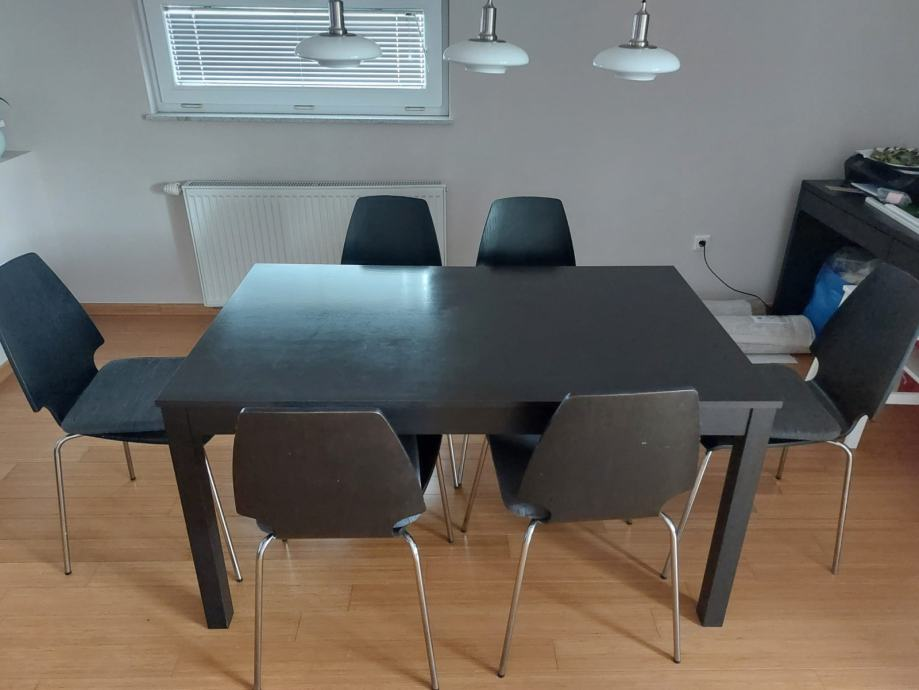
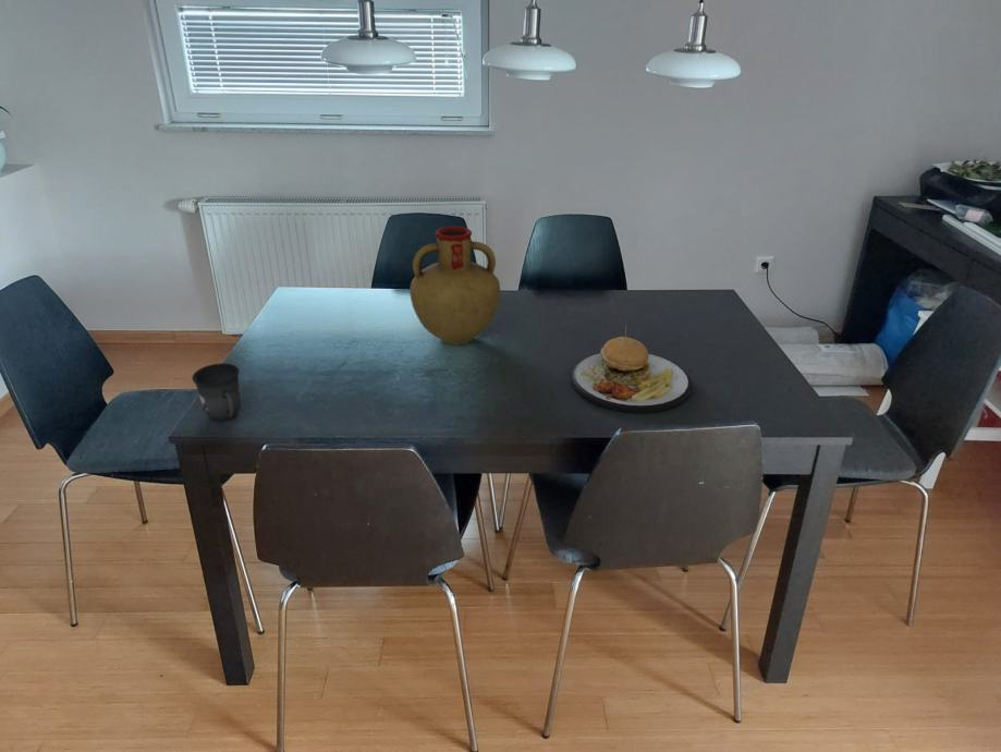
+ mug (222, 397)
+ plate (633, 357)
+ vase (454, 287)
